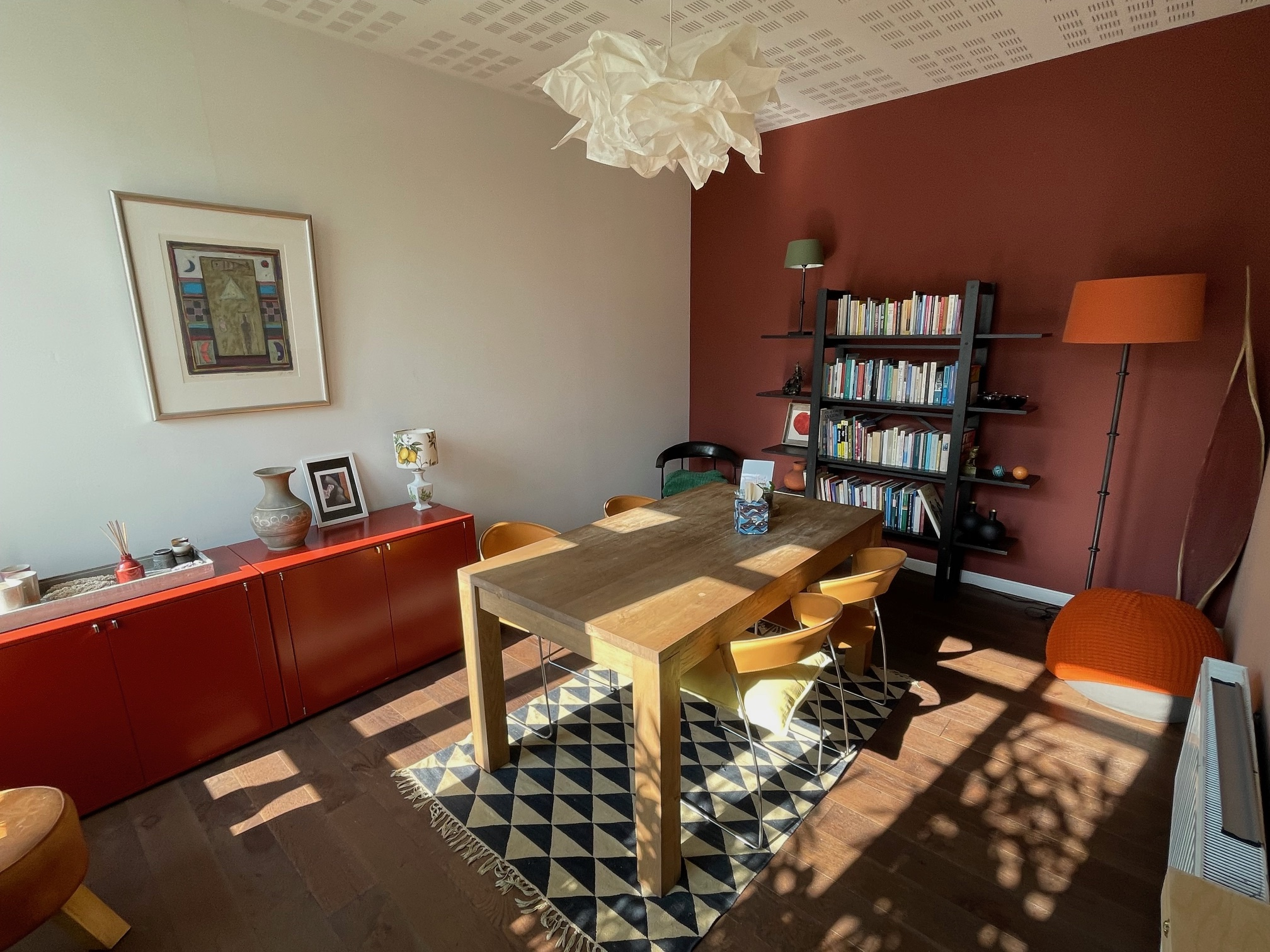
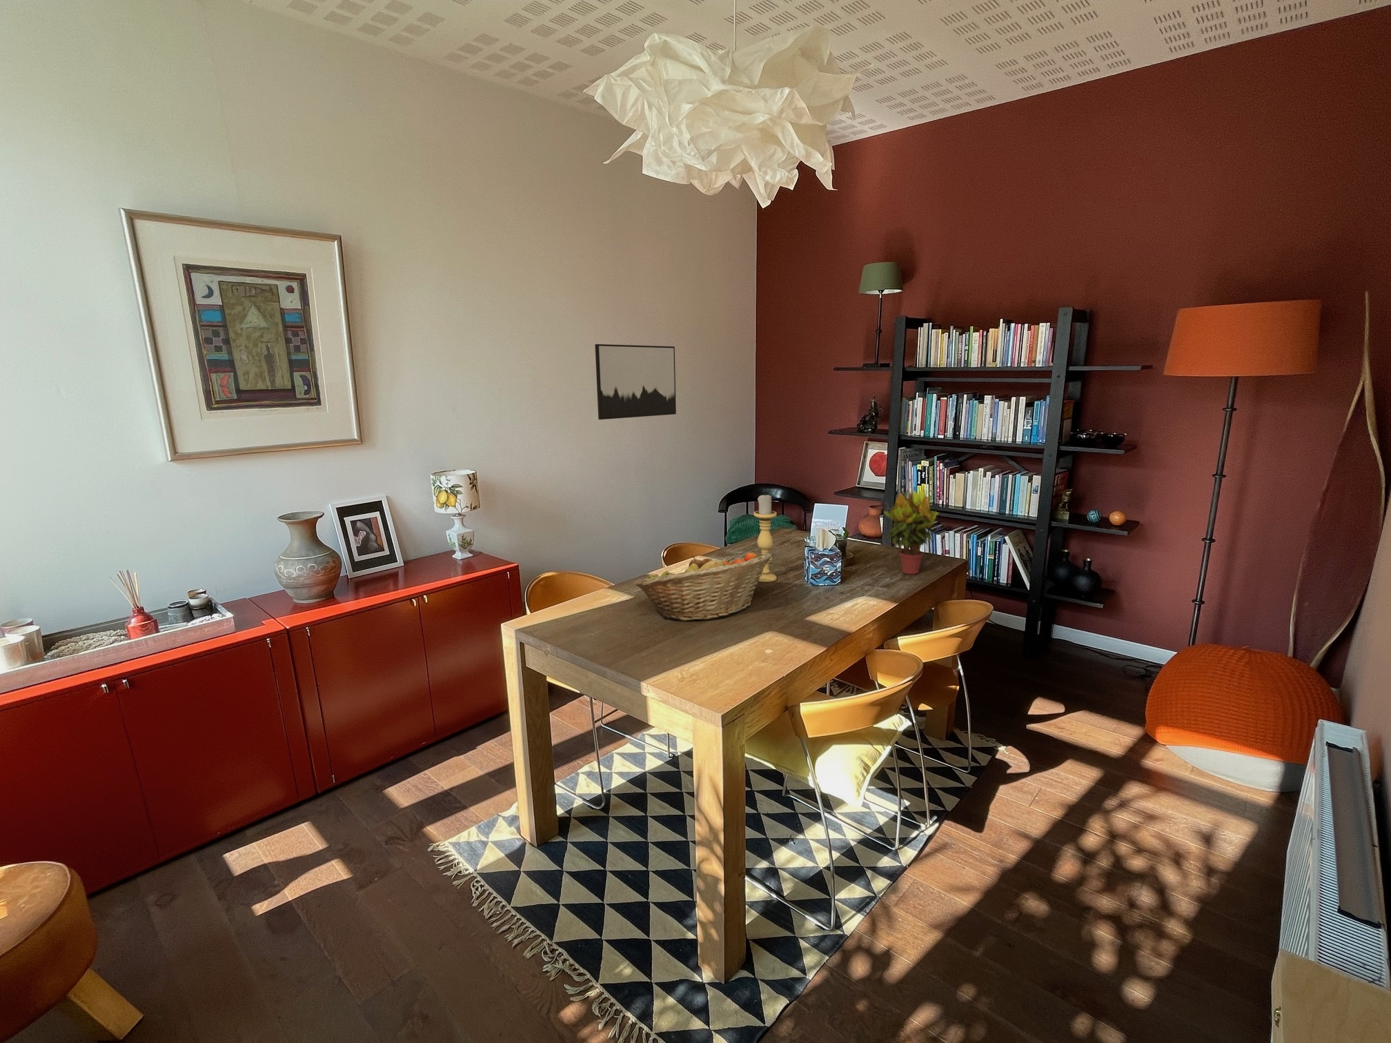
+ wall art (637, 381)
+ potted plant (912, 530)
+ fruit basket (705, 581)
+ candle holder (765, 537)
